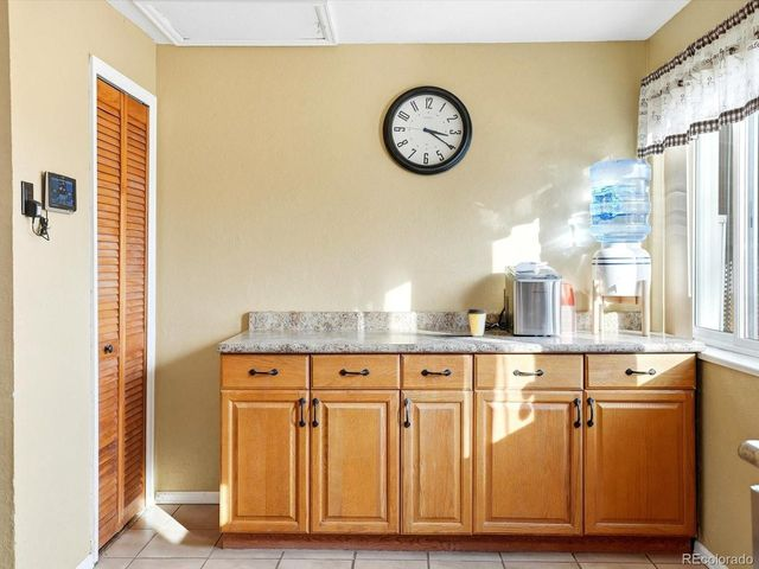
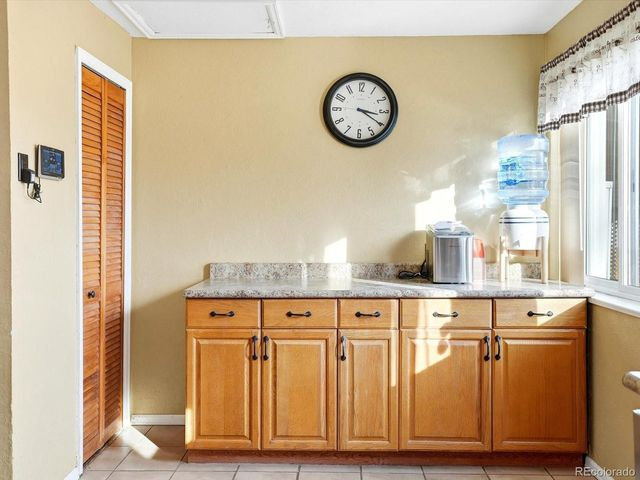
- coffee cup (477, 321)
